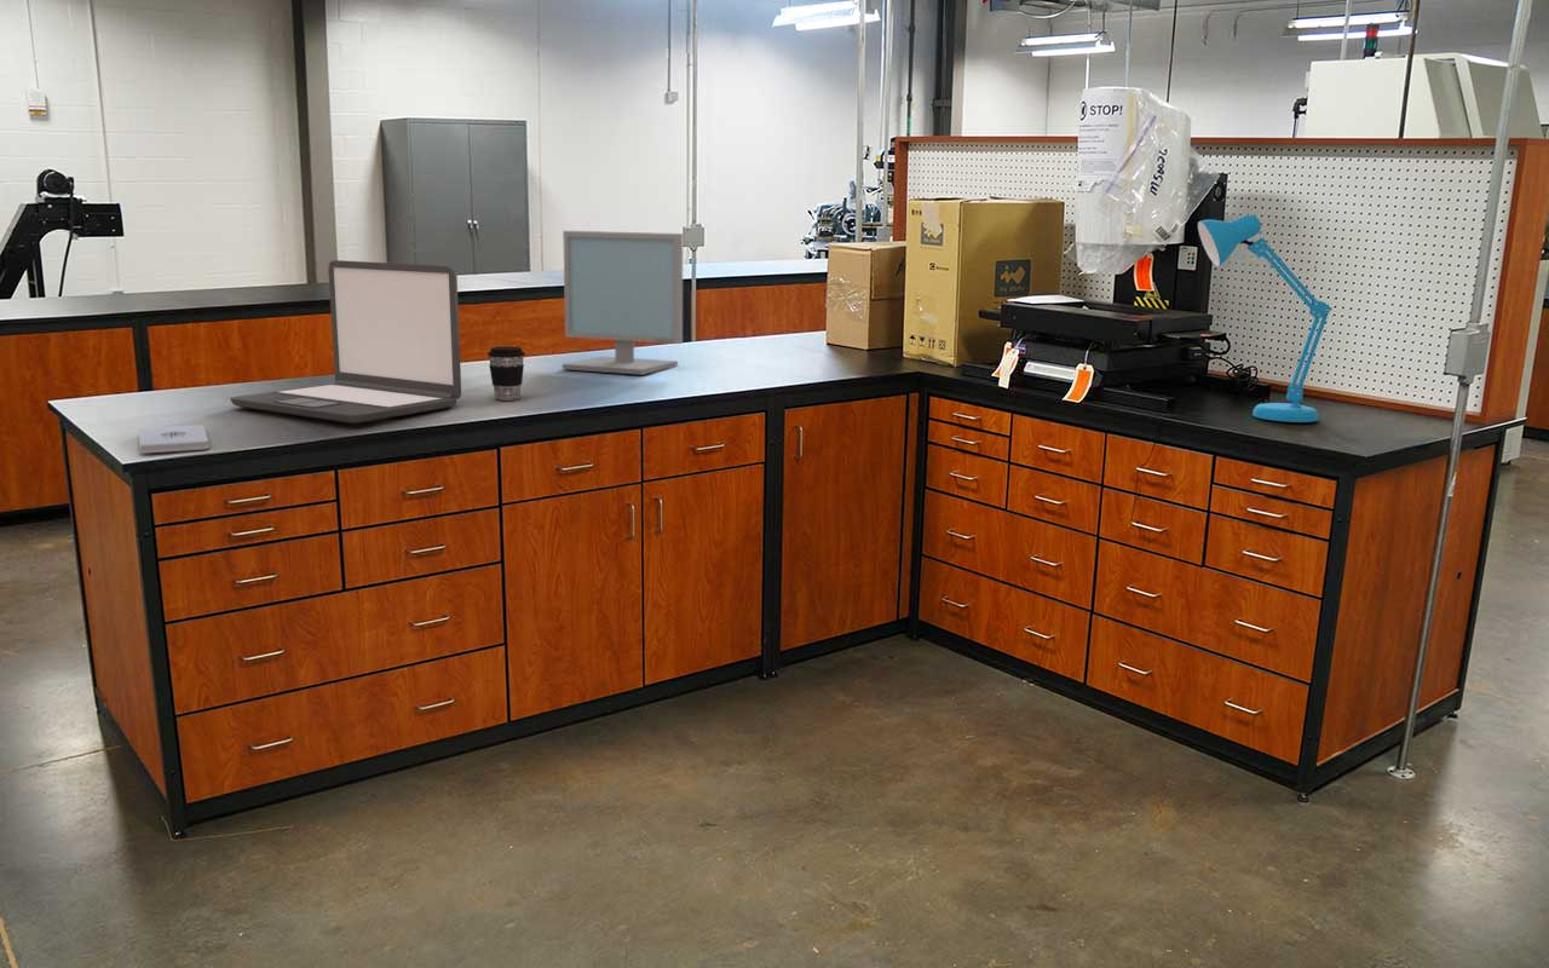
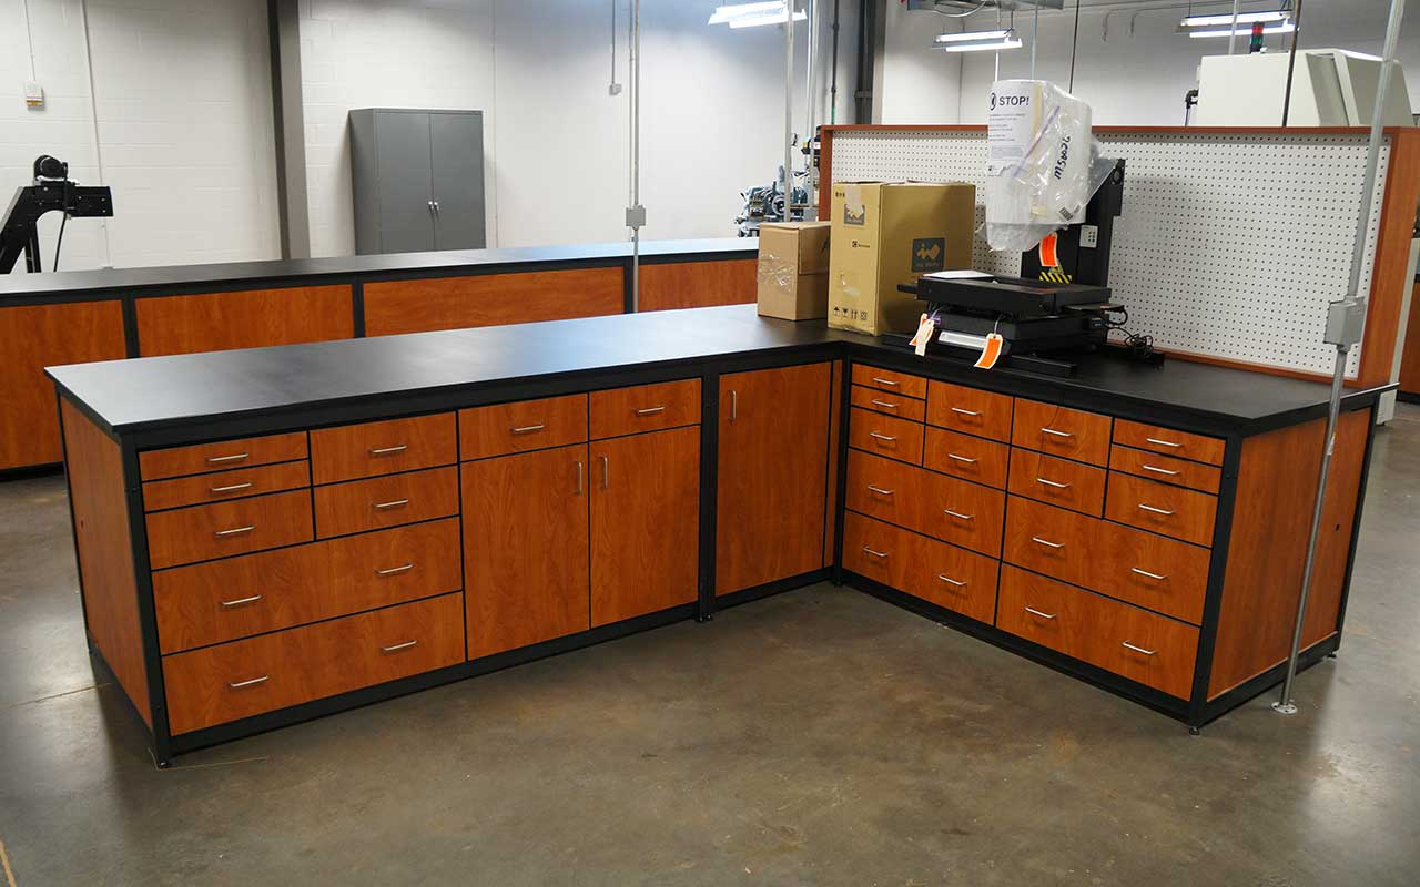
- laptop (342, 336)
- notepad (173, 438)
- computer monitor (621, 300)
- desk lamp (1290, 286)
- coffee cup (506, 373)
